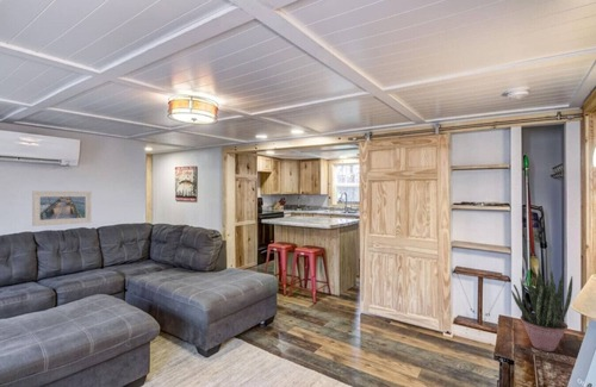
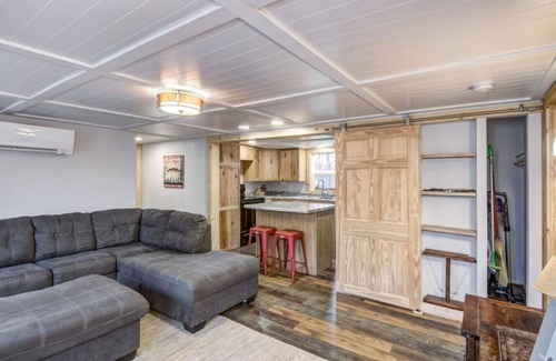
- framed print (63, 207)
- potted plant (542, 307)
